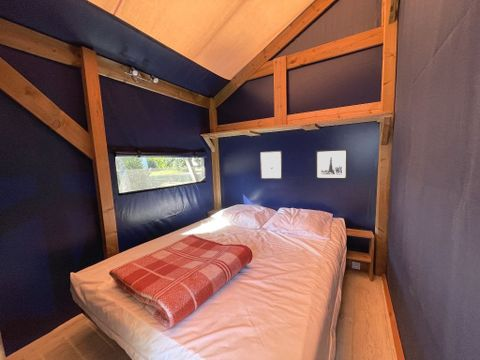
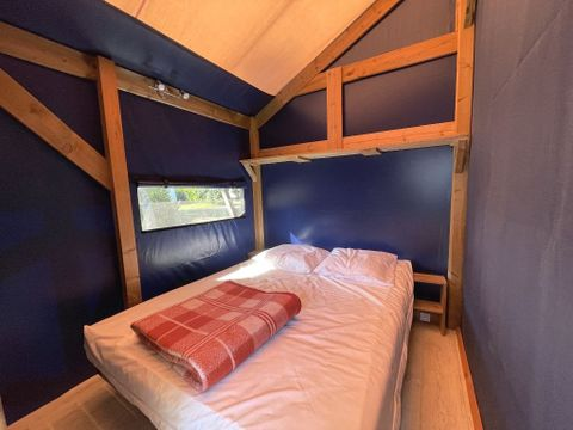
- wall art (331, 164)
- wall art (271, 165)
